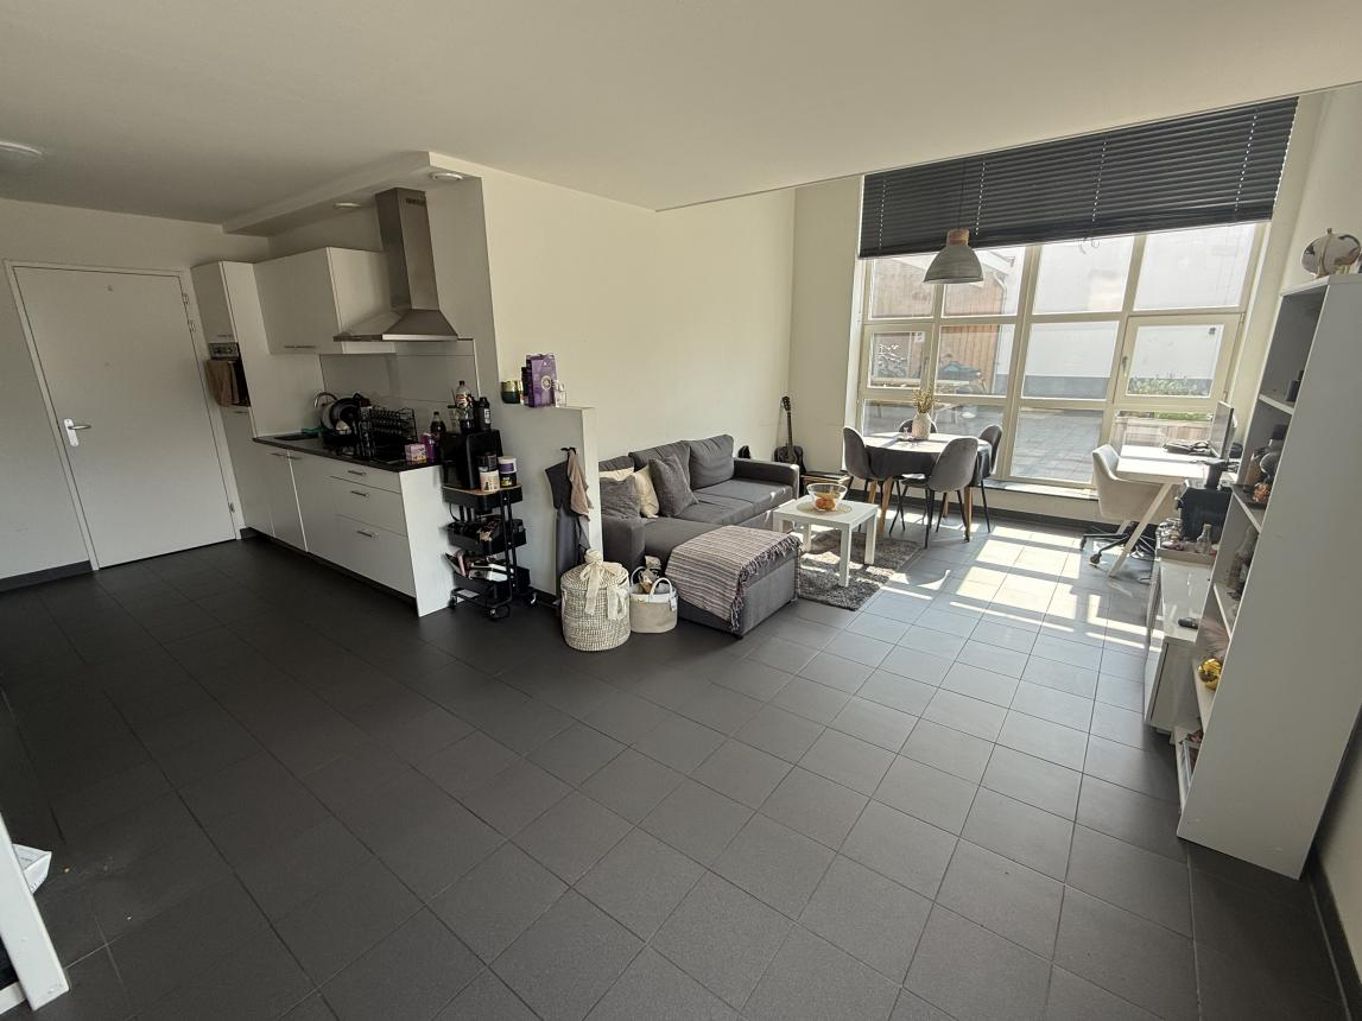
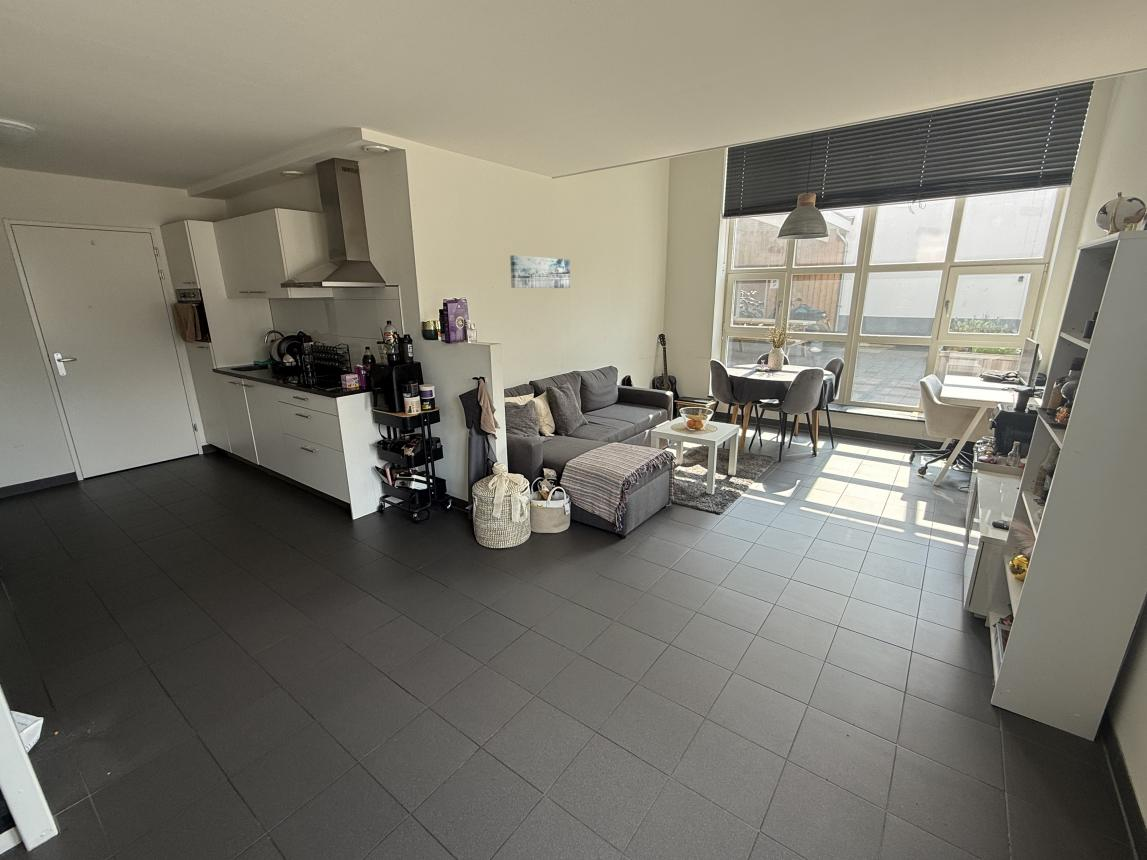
+ wall art (542, 272)
